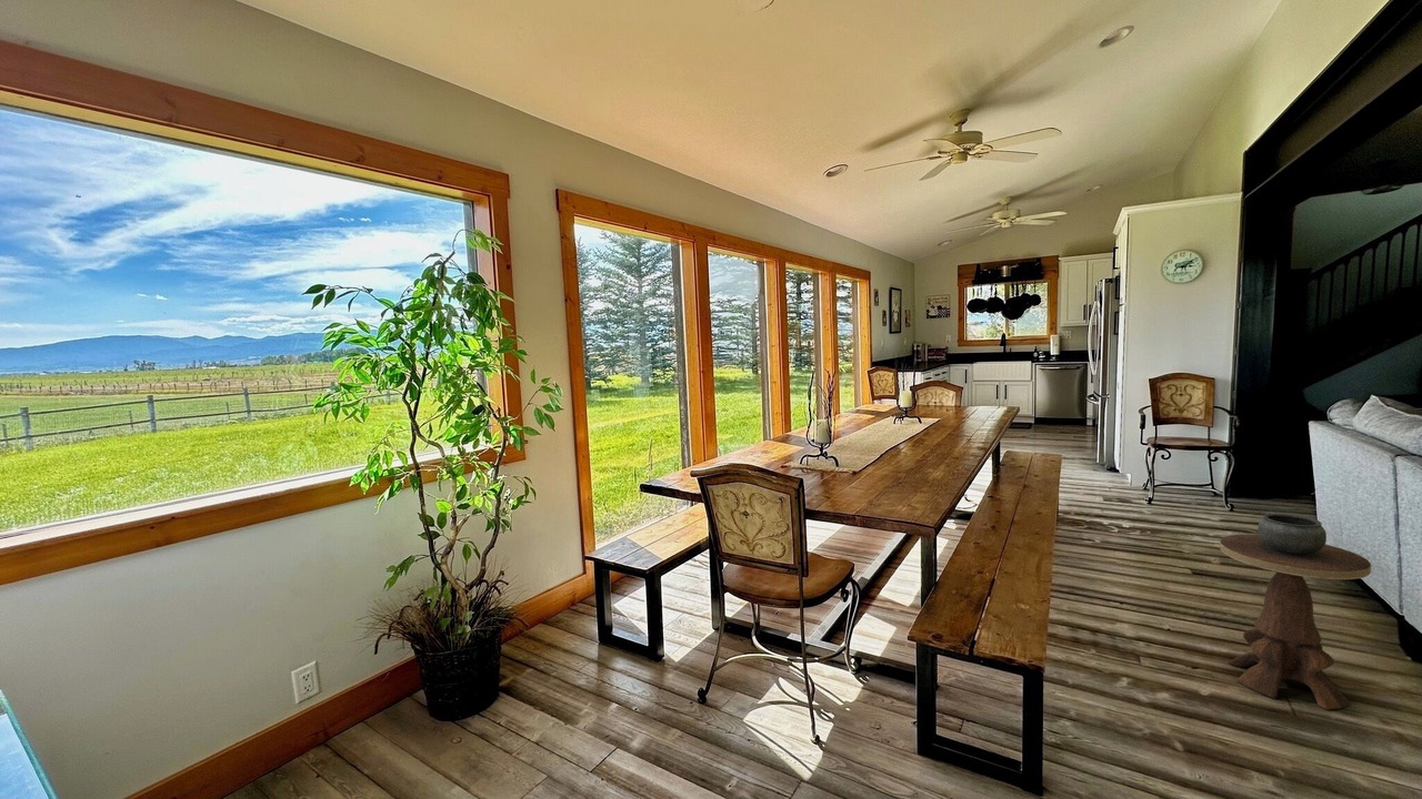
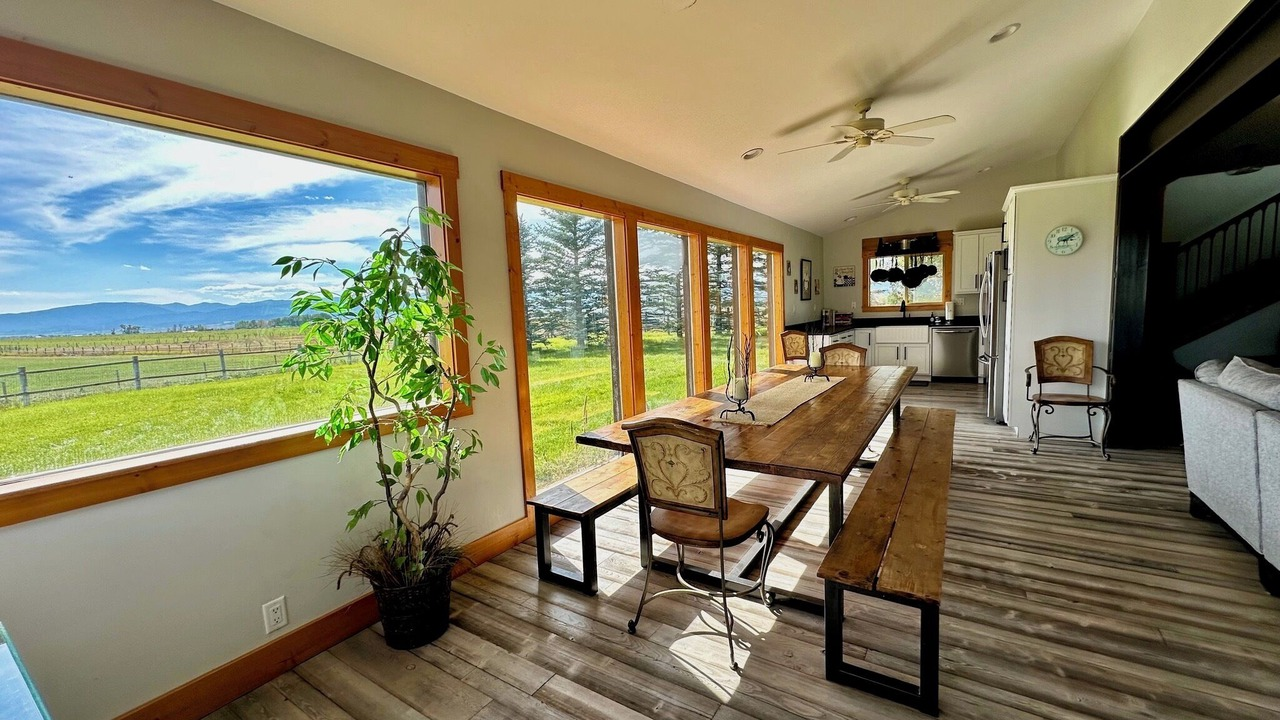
- side table (1288, 601)
